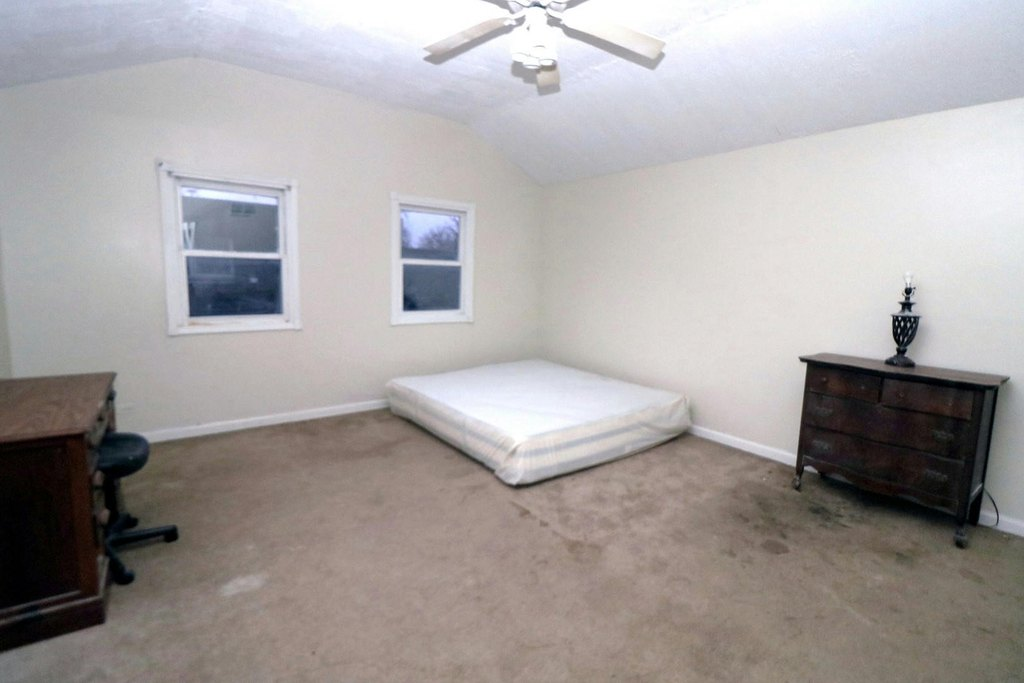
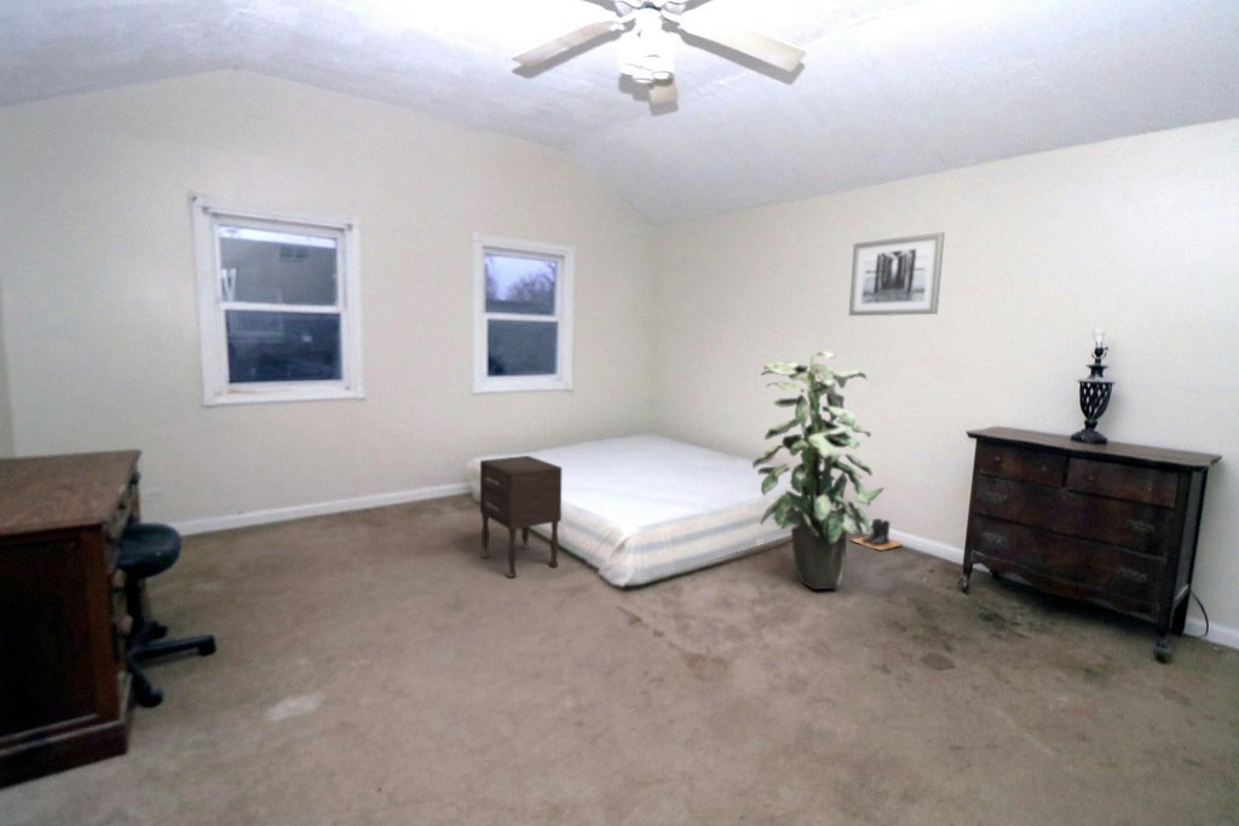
+ boots (877, 532)
+ nightstand (518, 513)
+ indoor plant (813, 469)
+ wall art (893, 277)
